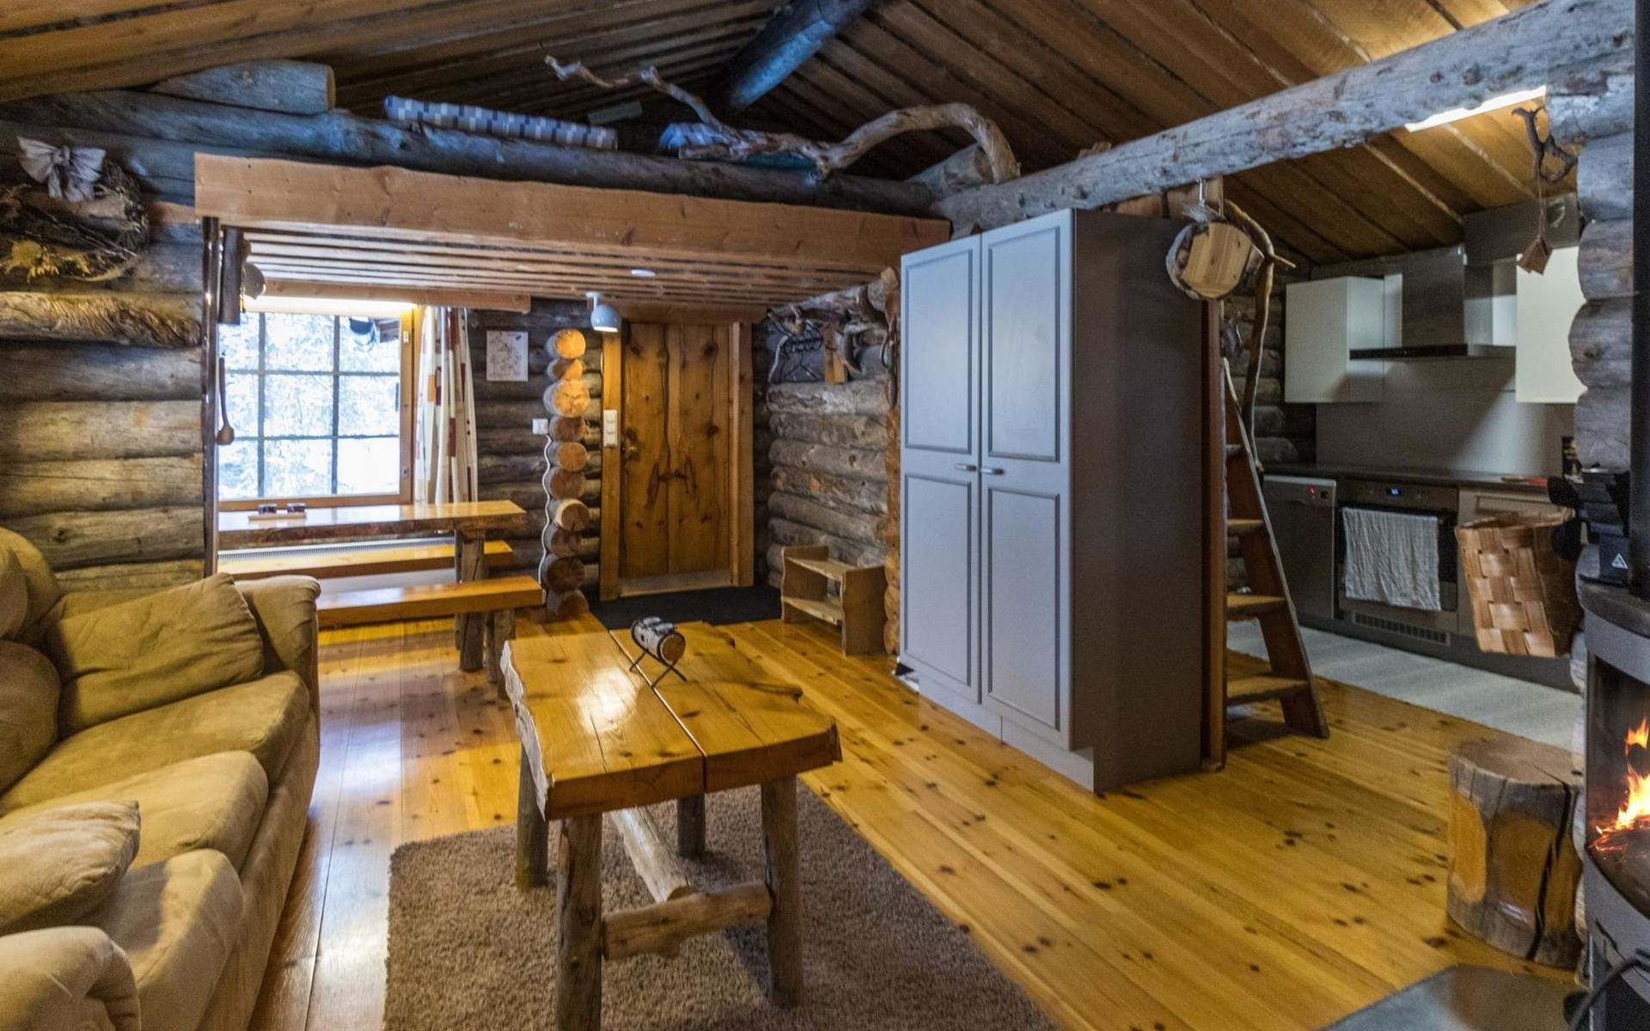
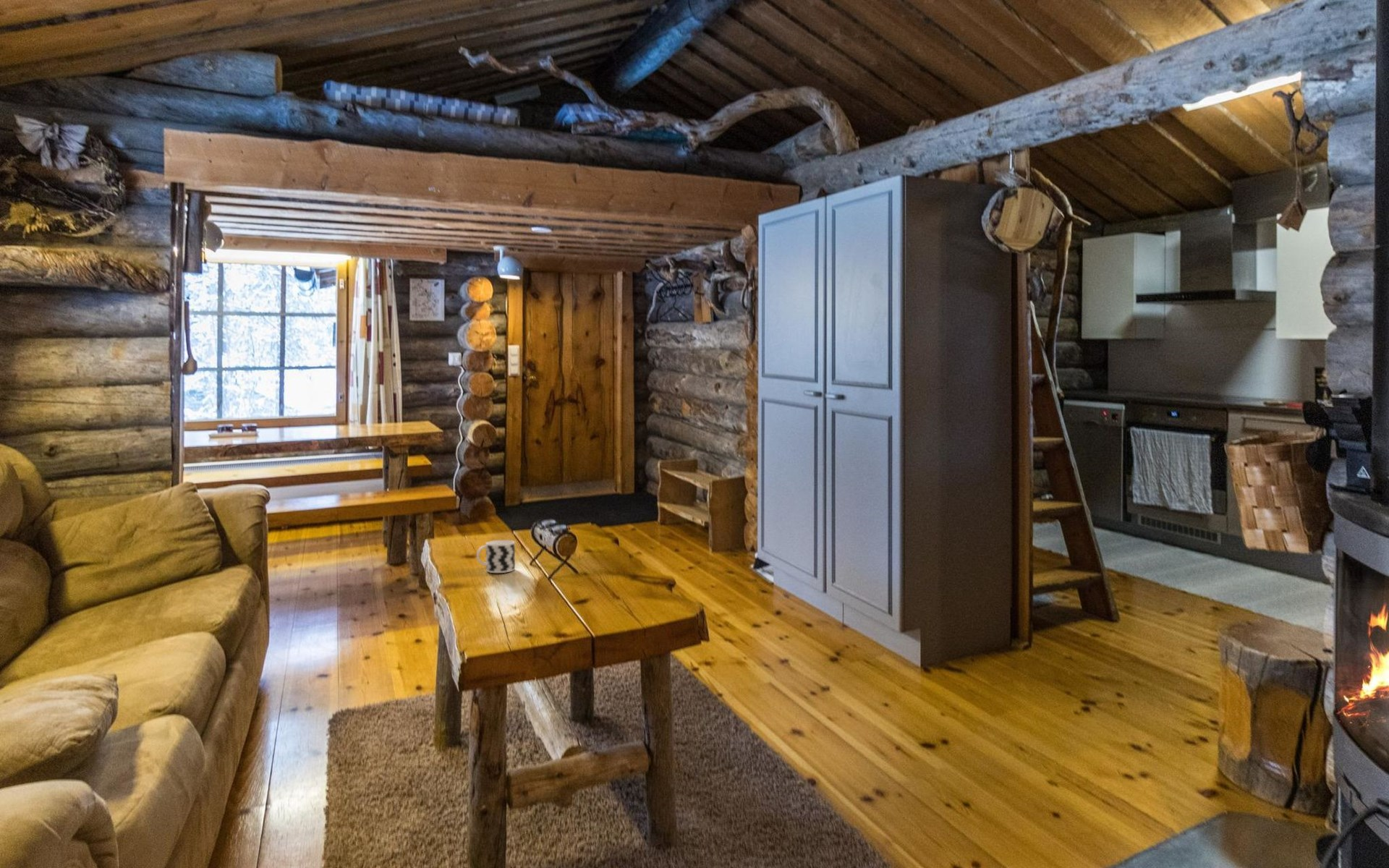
+ cup (496, 556)
